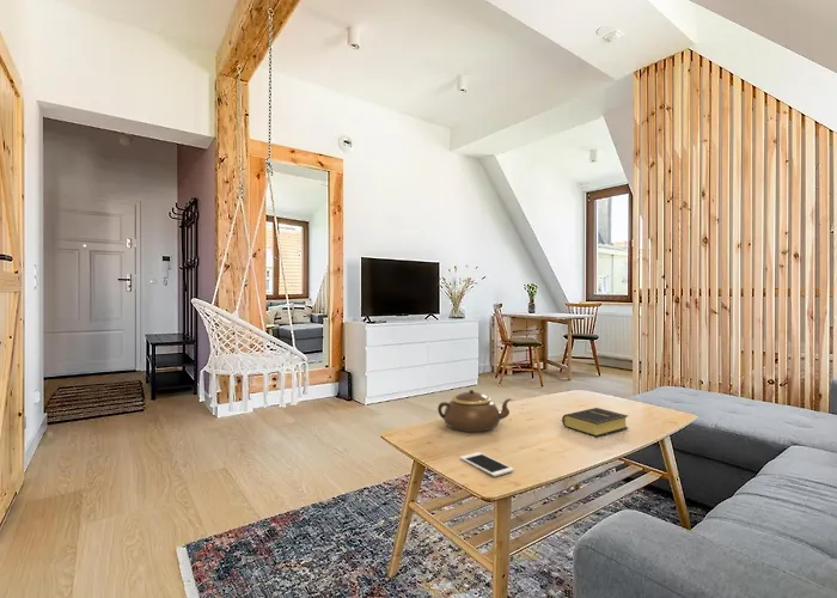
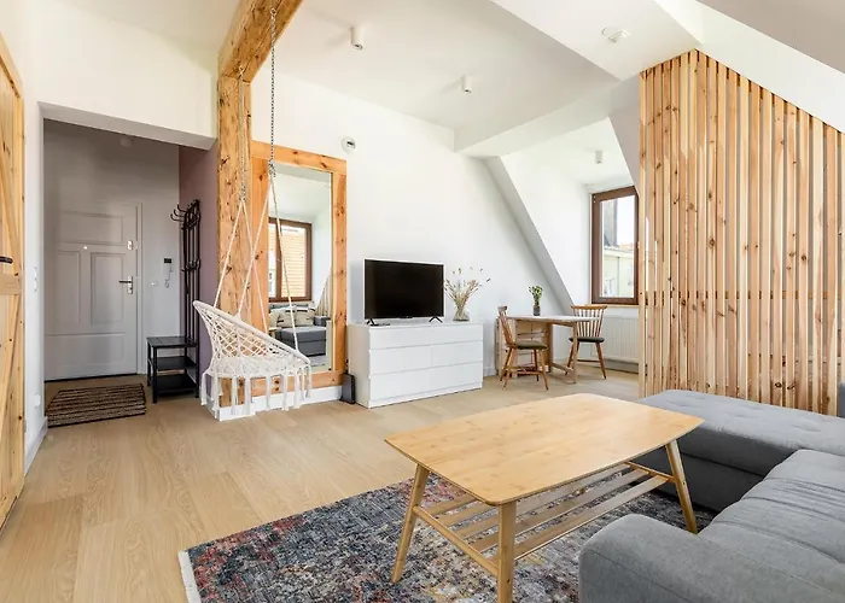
- book (593, 421)
- cell phone (485, 463)
- teapot (472, 408)
